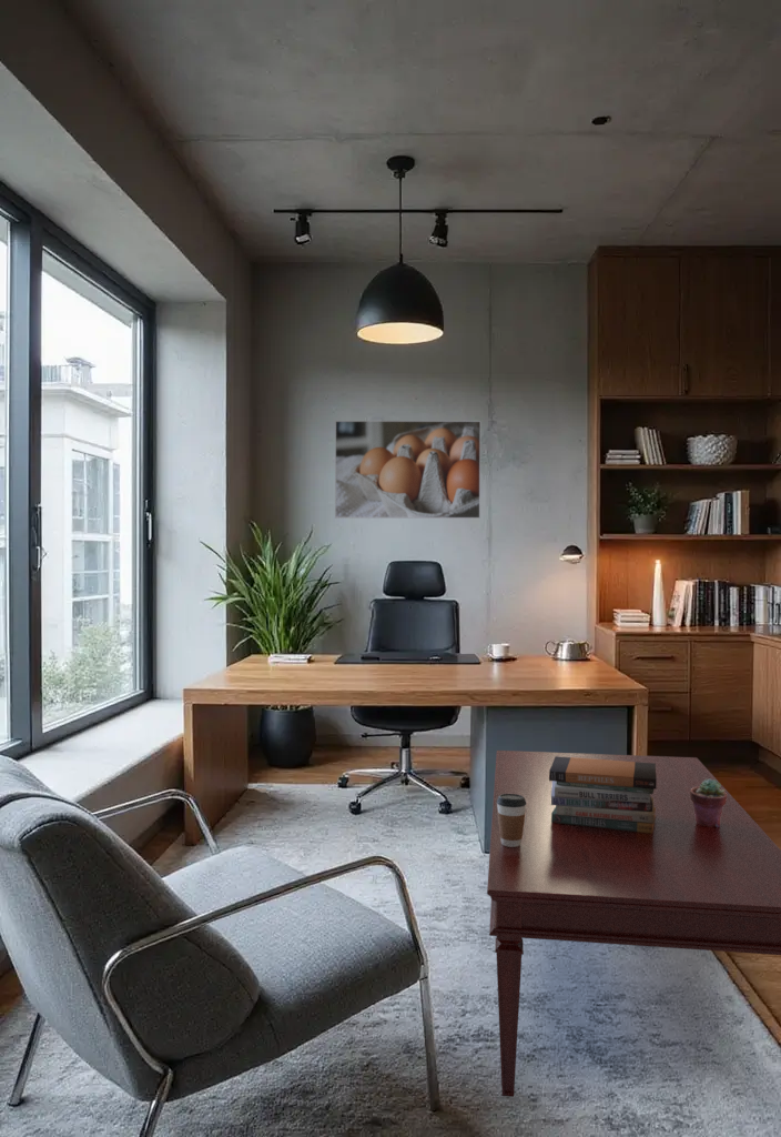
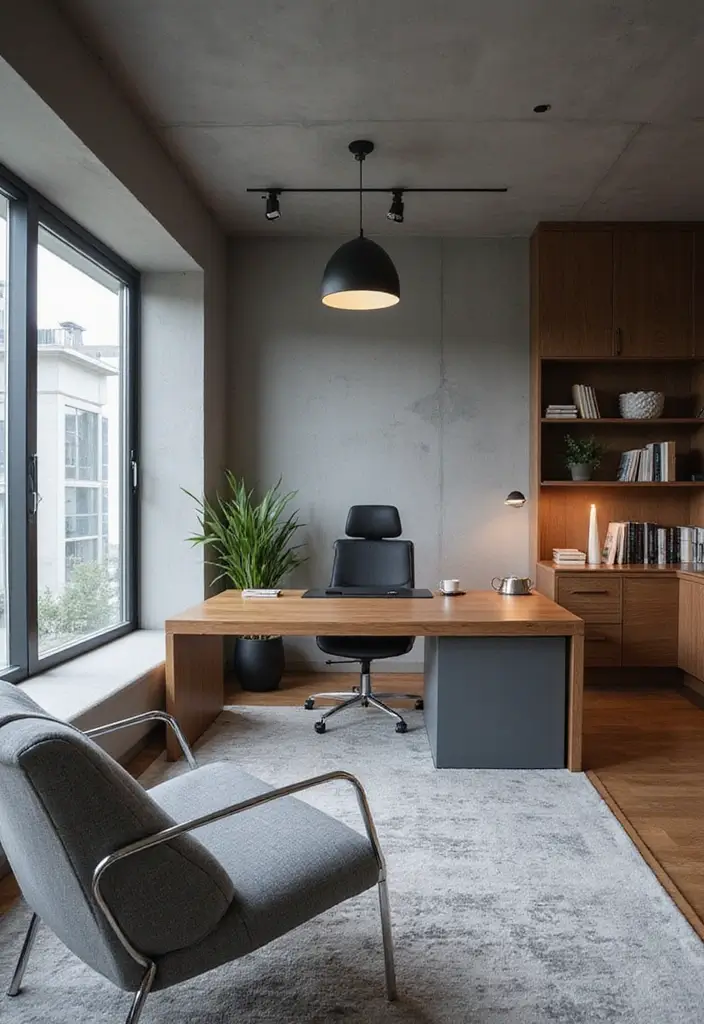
- coffee table (617, 888)
- book stack (602, 792)
- potted succulent (708, 799)
- coffee cup (510, 818)
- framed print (407, 470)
